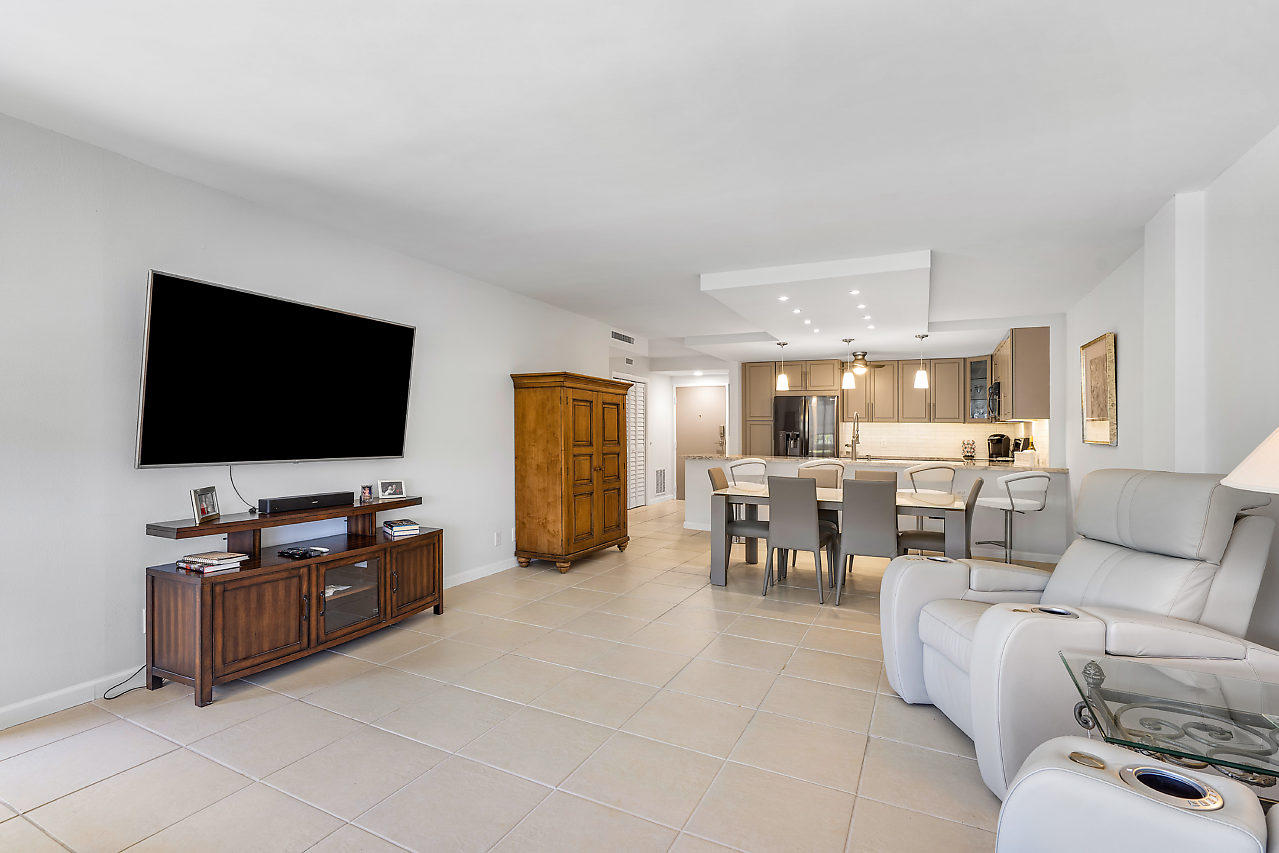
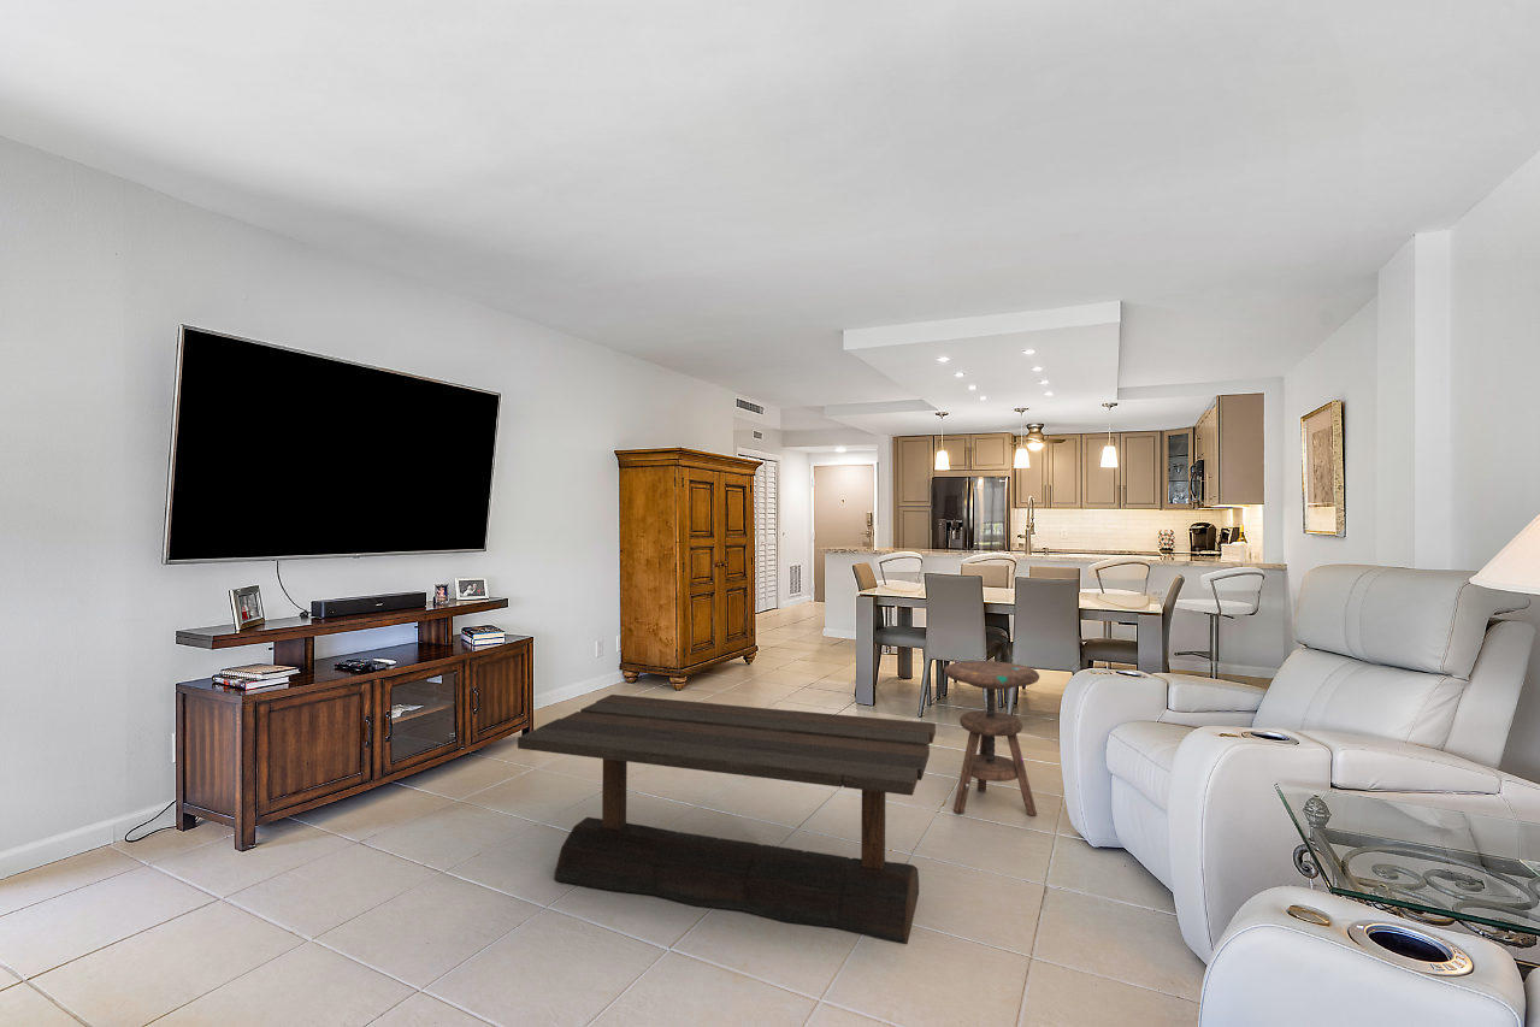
+ coffee table (730, 839)
+ side table (990, 737)
